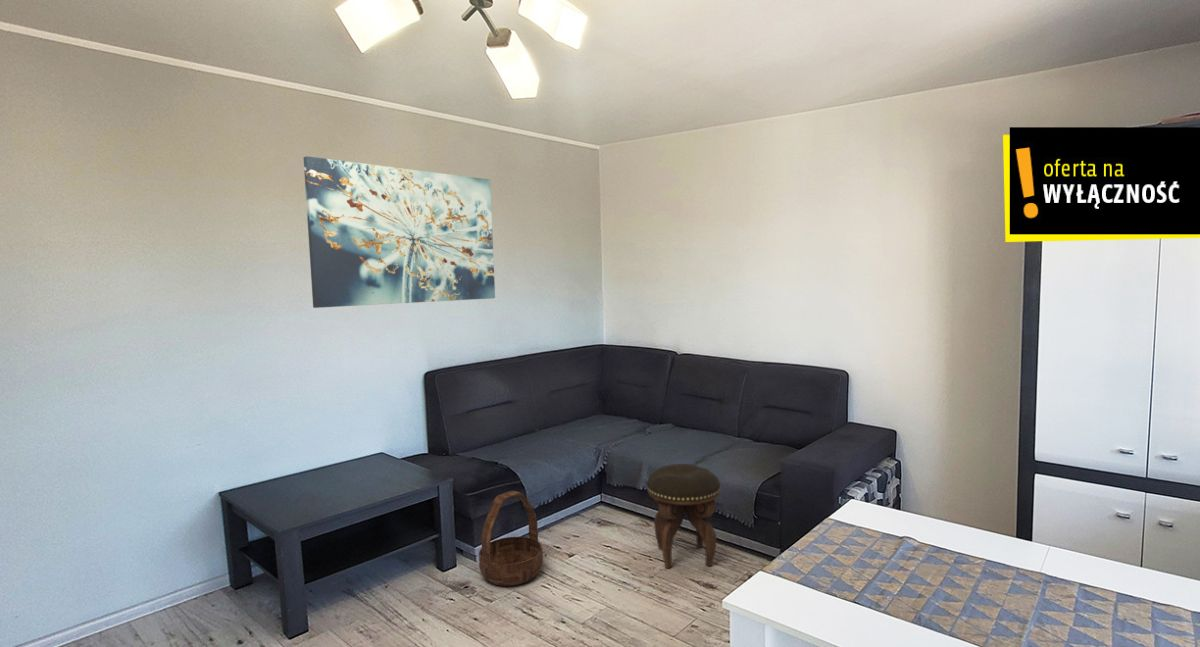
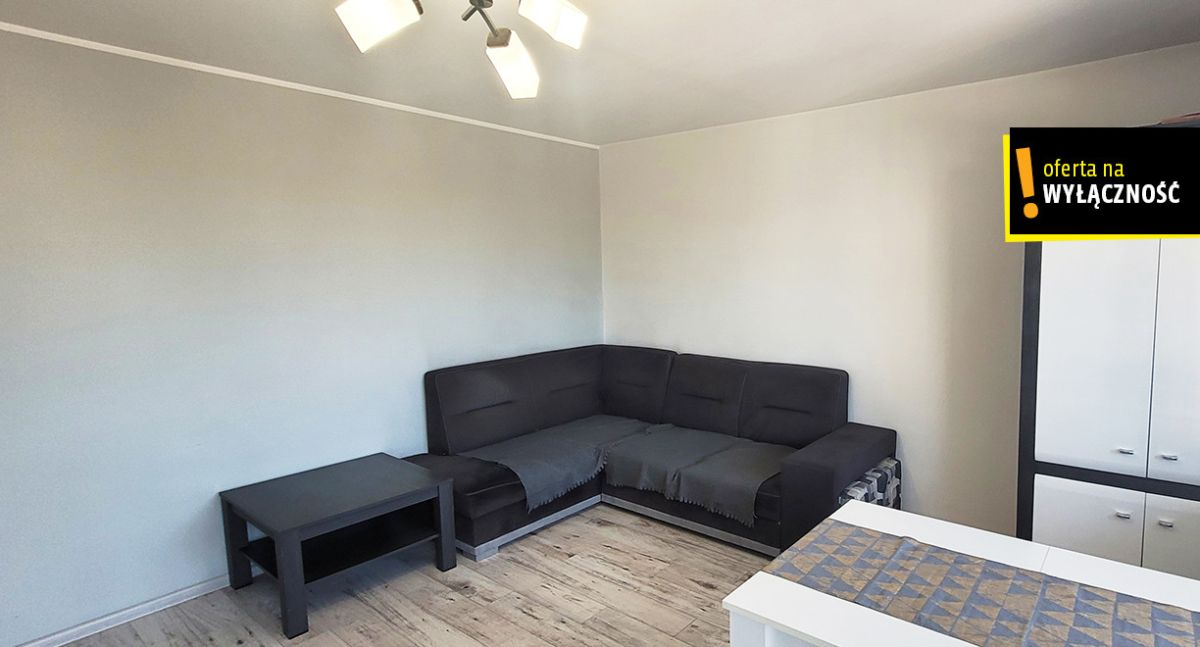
- footstool (683, 513)
- basket (510, 537)
- wall art (411, 236)
